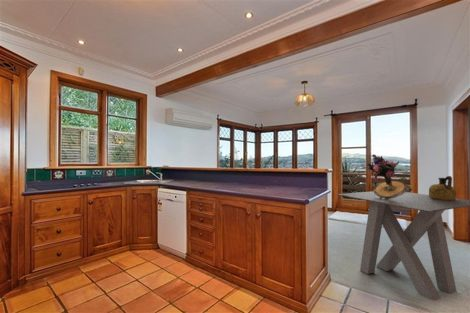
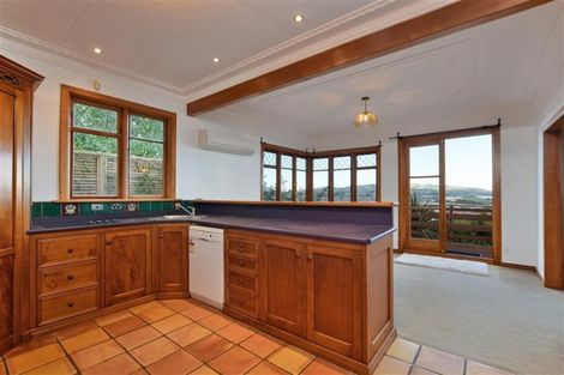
- bouquet (387, 176)
- ceramic jug (441, 186)
- dining table (405, 238)
